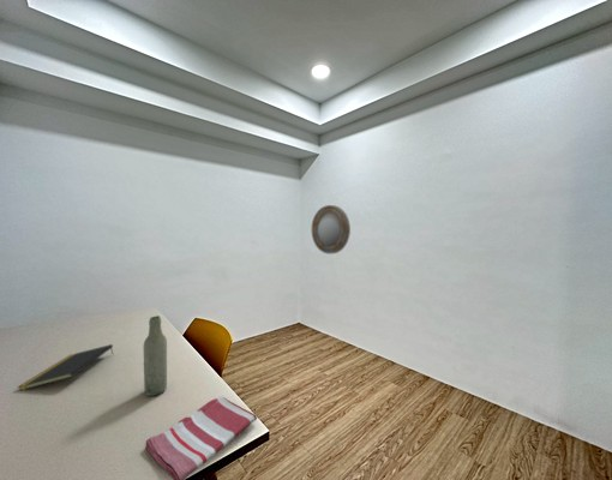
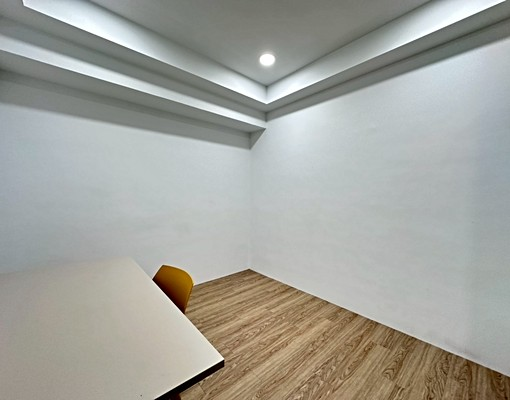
- bottle (155, 353)
- dish towel (204, 430)
- home mirror (329, 229)
- notepad (71, 364)
